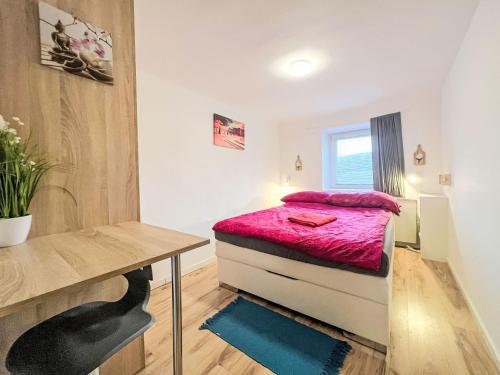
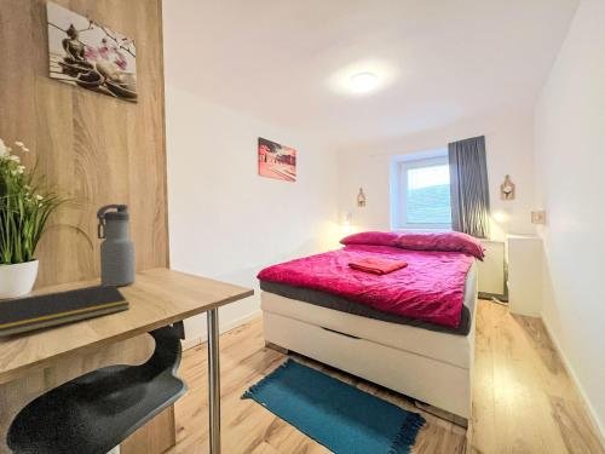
+ water bottle (116, 243)
+ notepad (65, 305)
